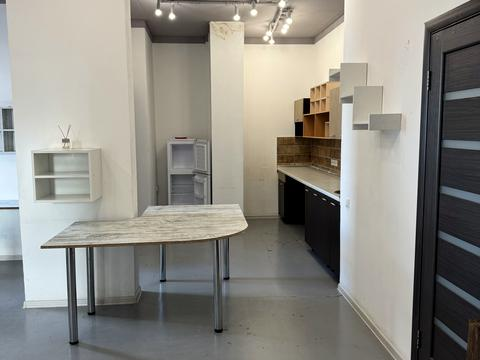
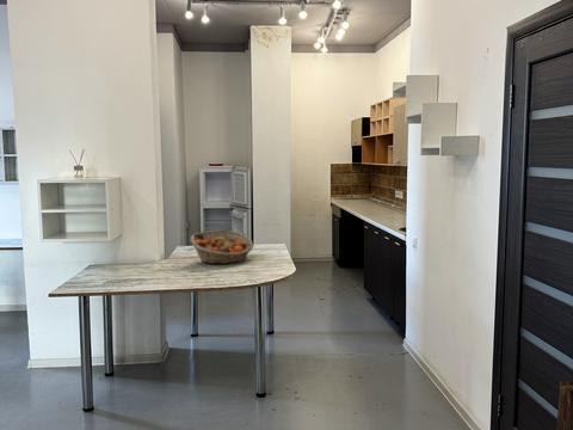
+ fruit basket (222, 246)
